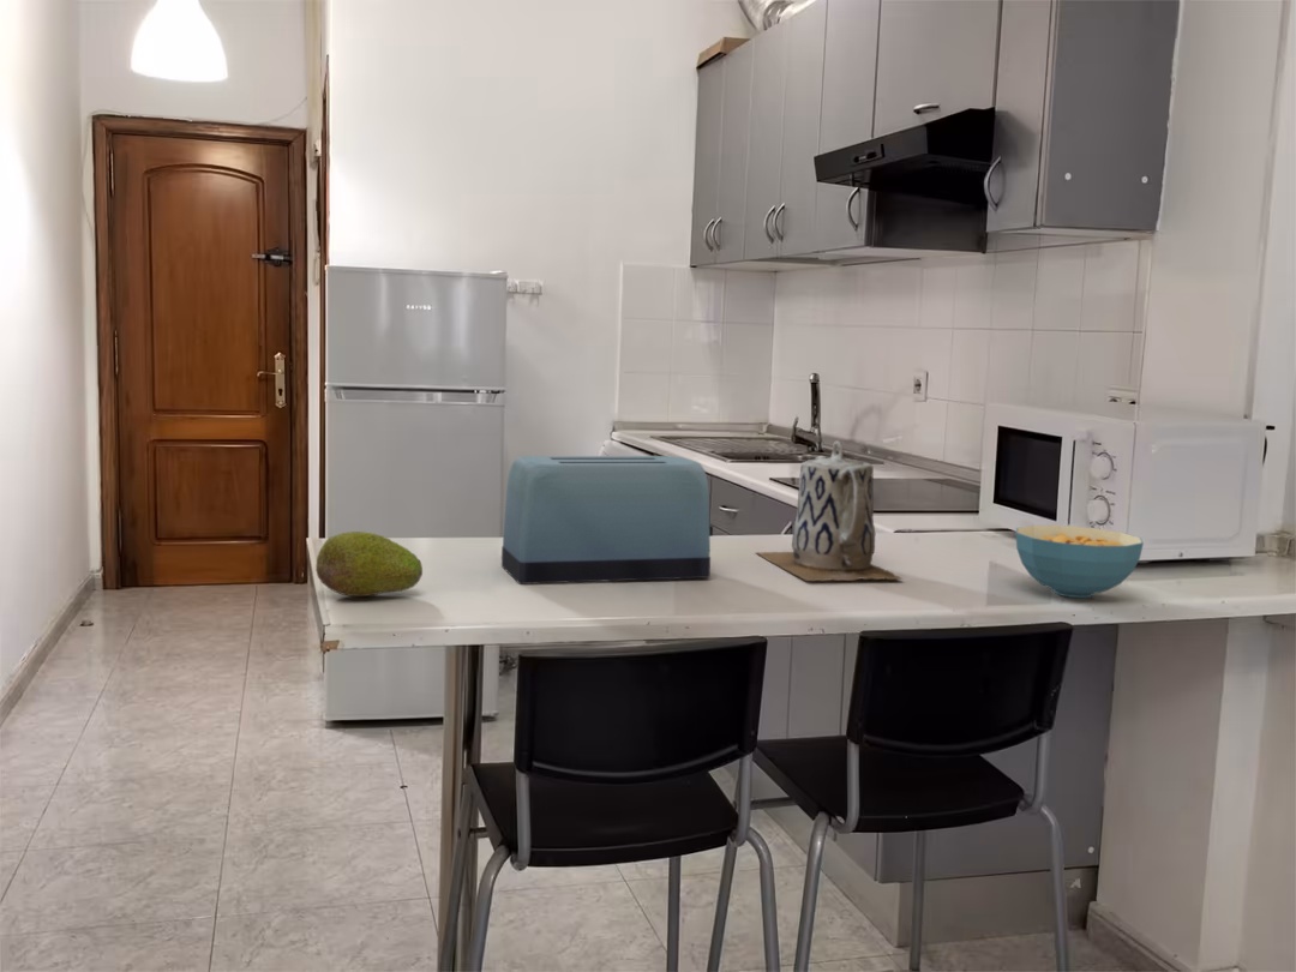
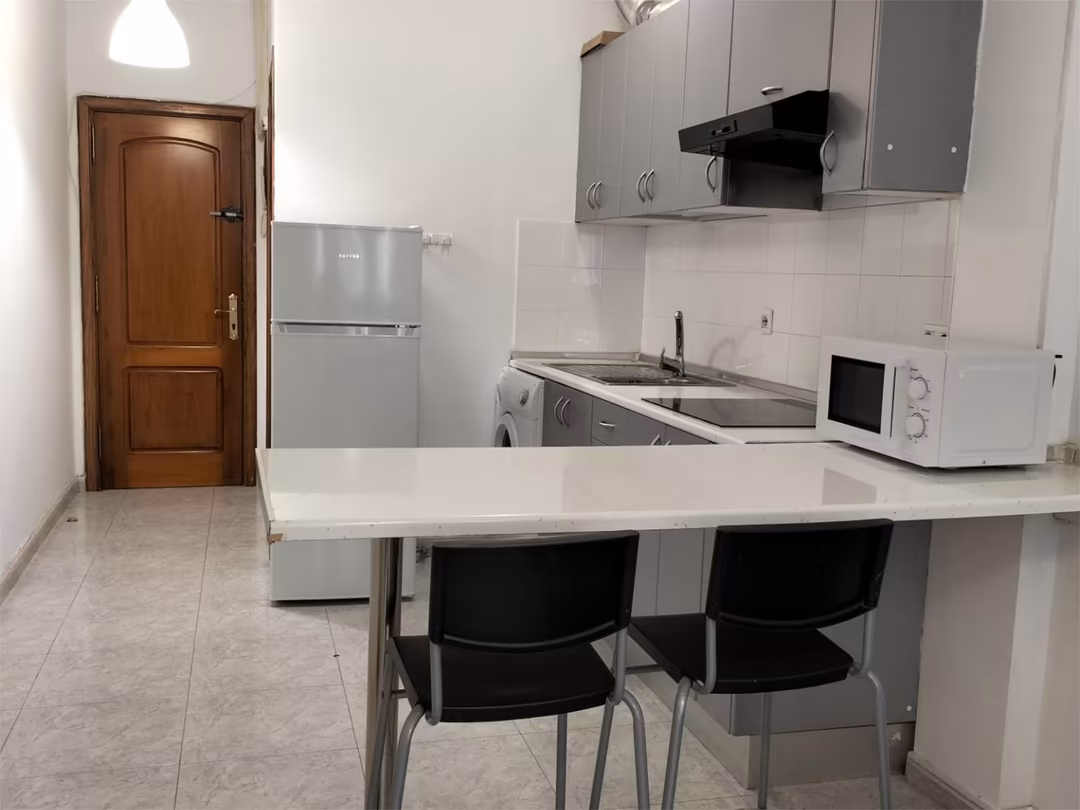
- cereal bowl (1075, 564)
- toaster (610, 515)
- teapot (829, 504)
- fruit (368, 563)
